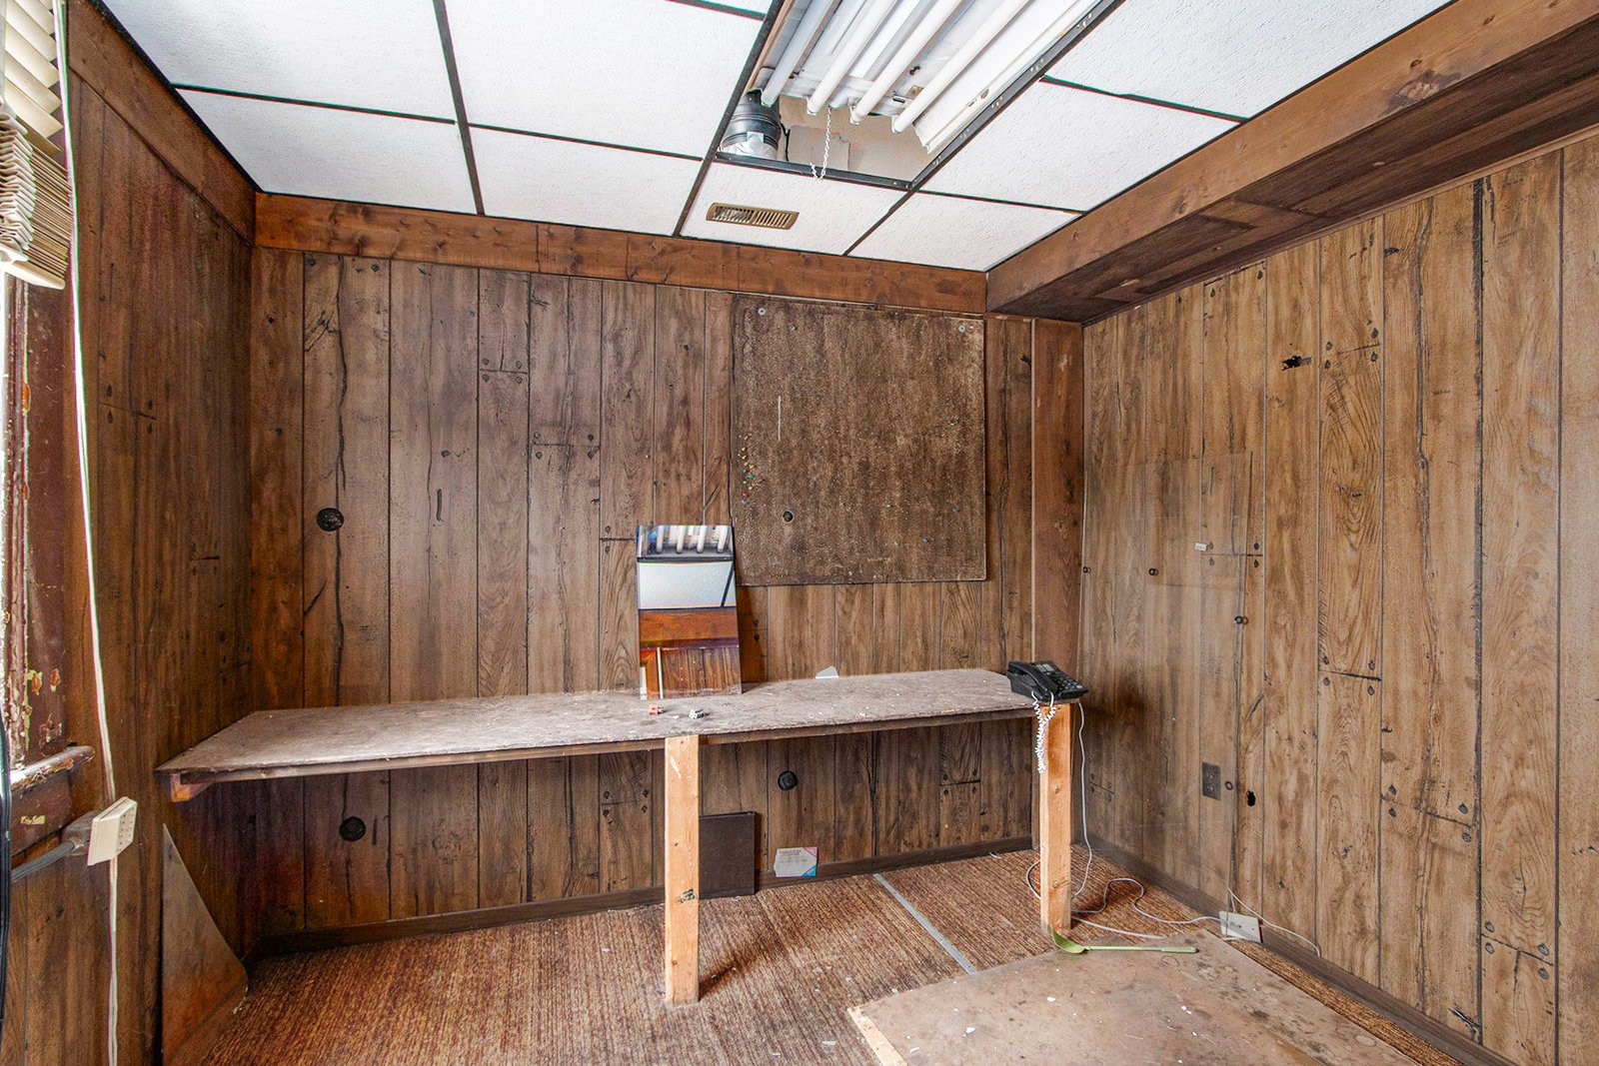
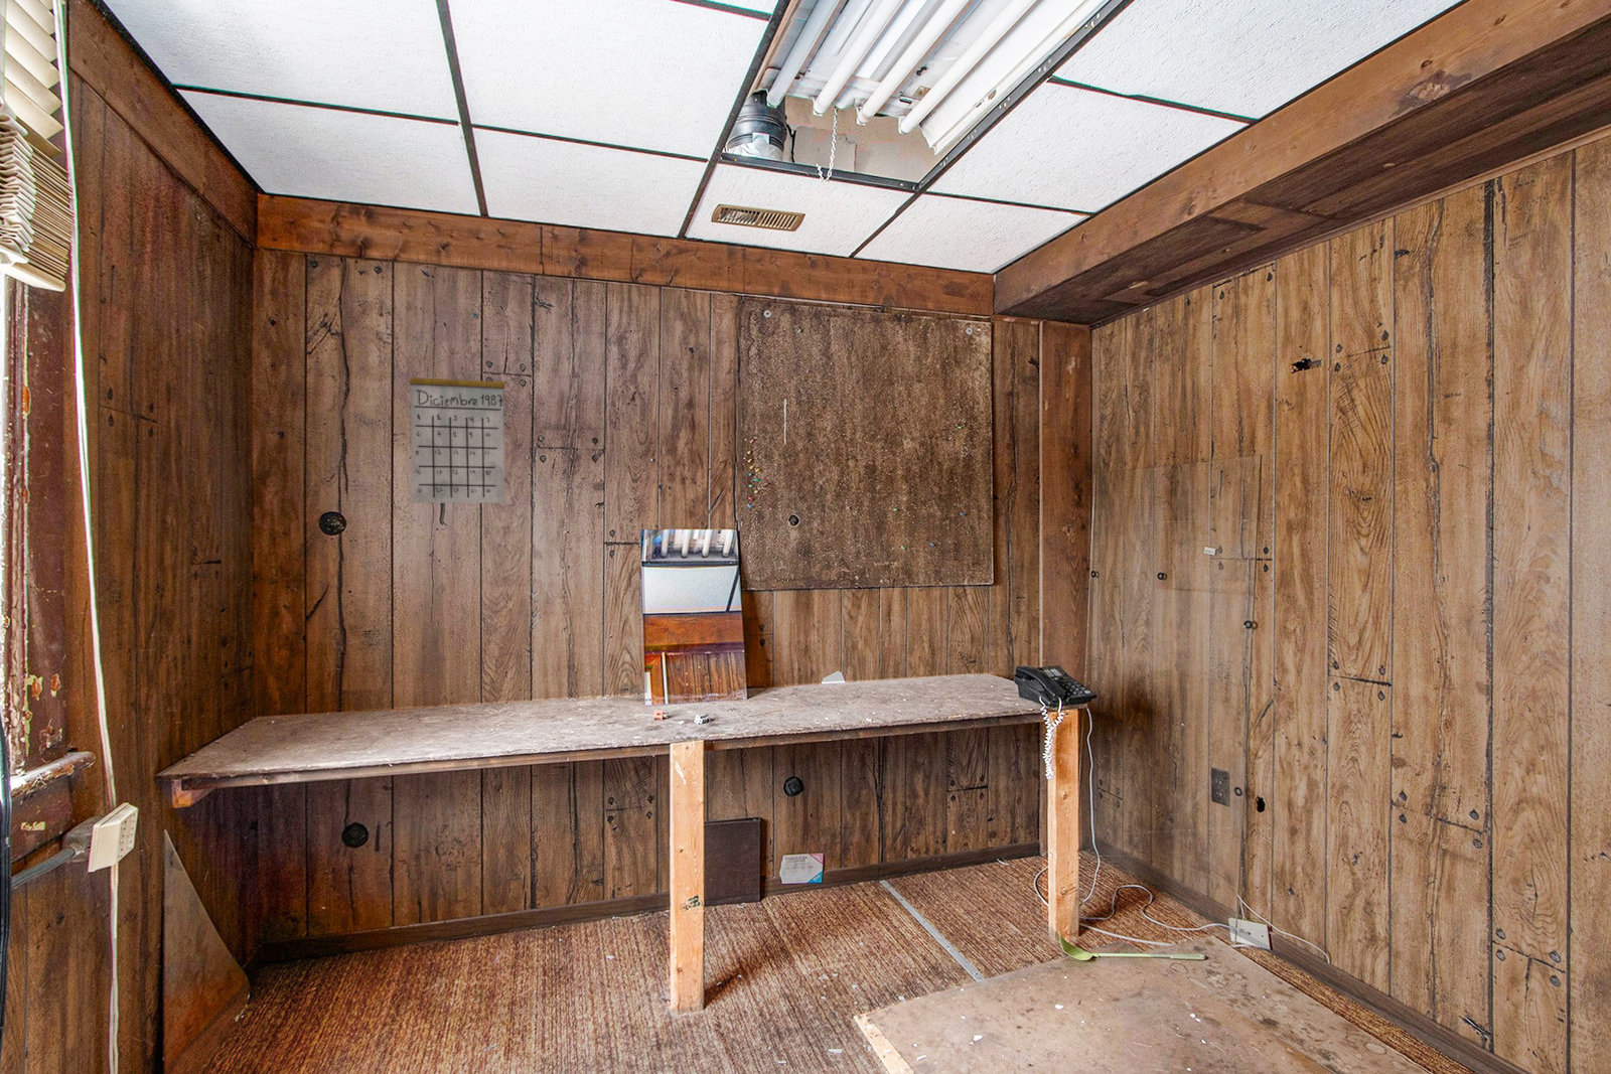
+ calendar (458, 427)
